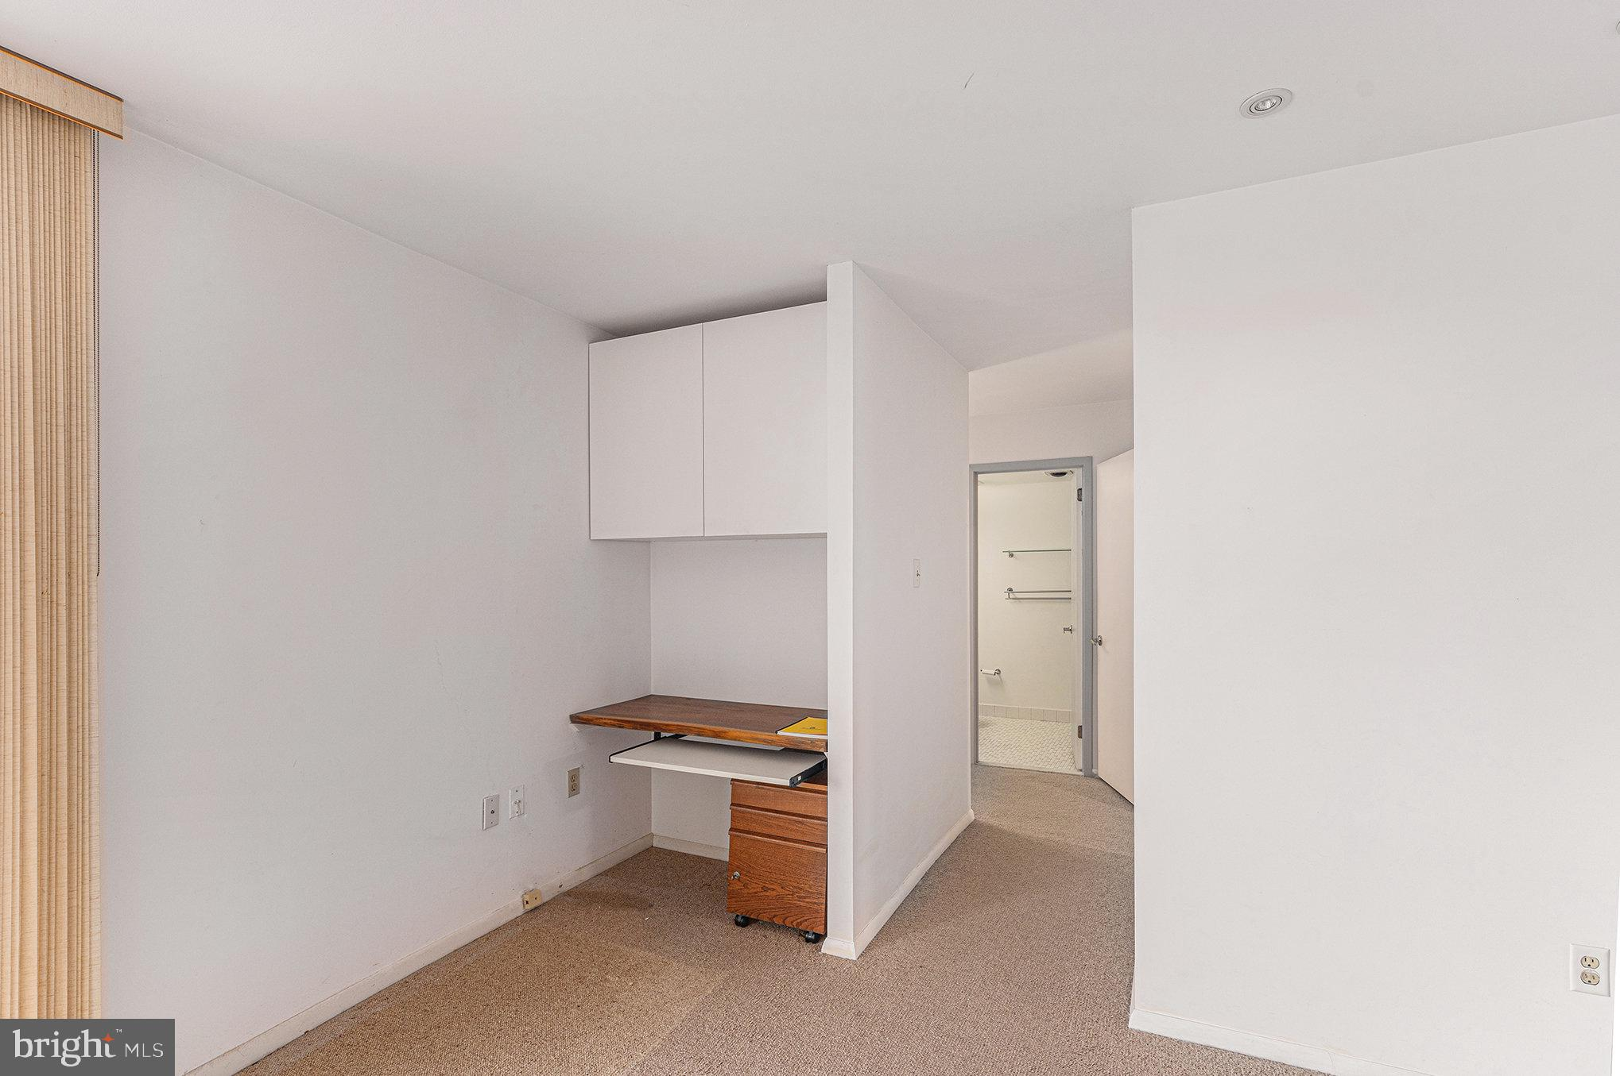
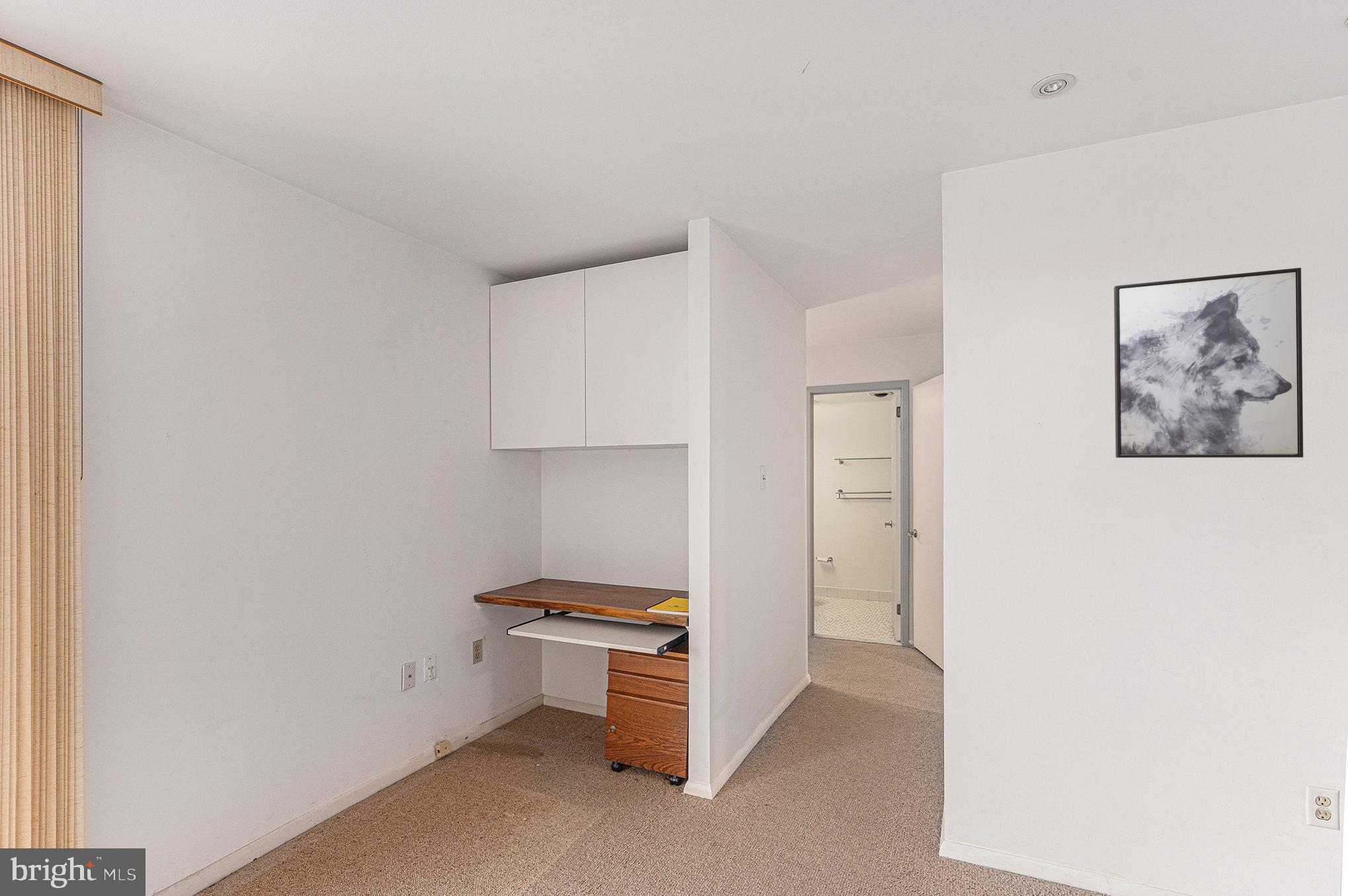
+ wall art (1203, 368)
